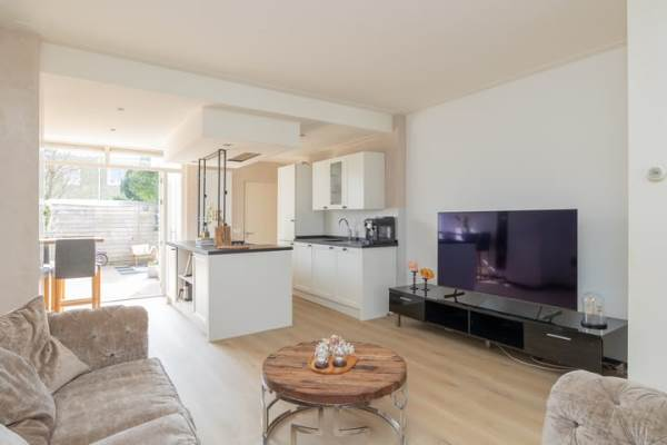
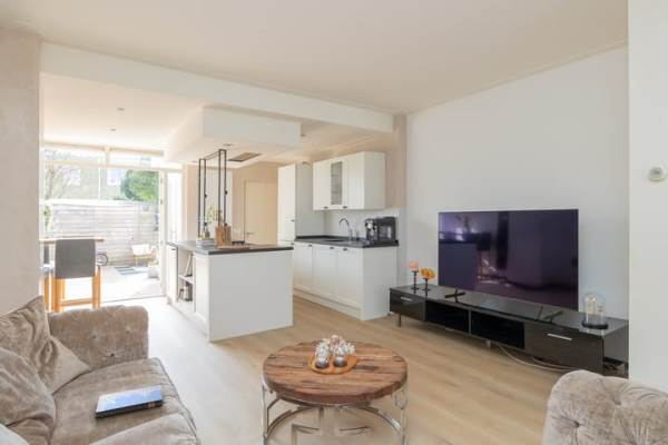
+ hardcover book (130, 399)
